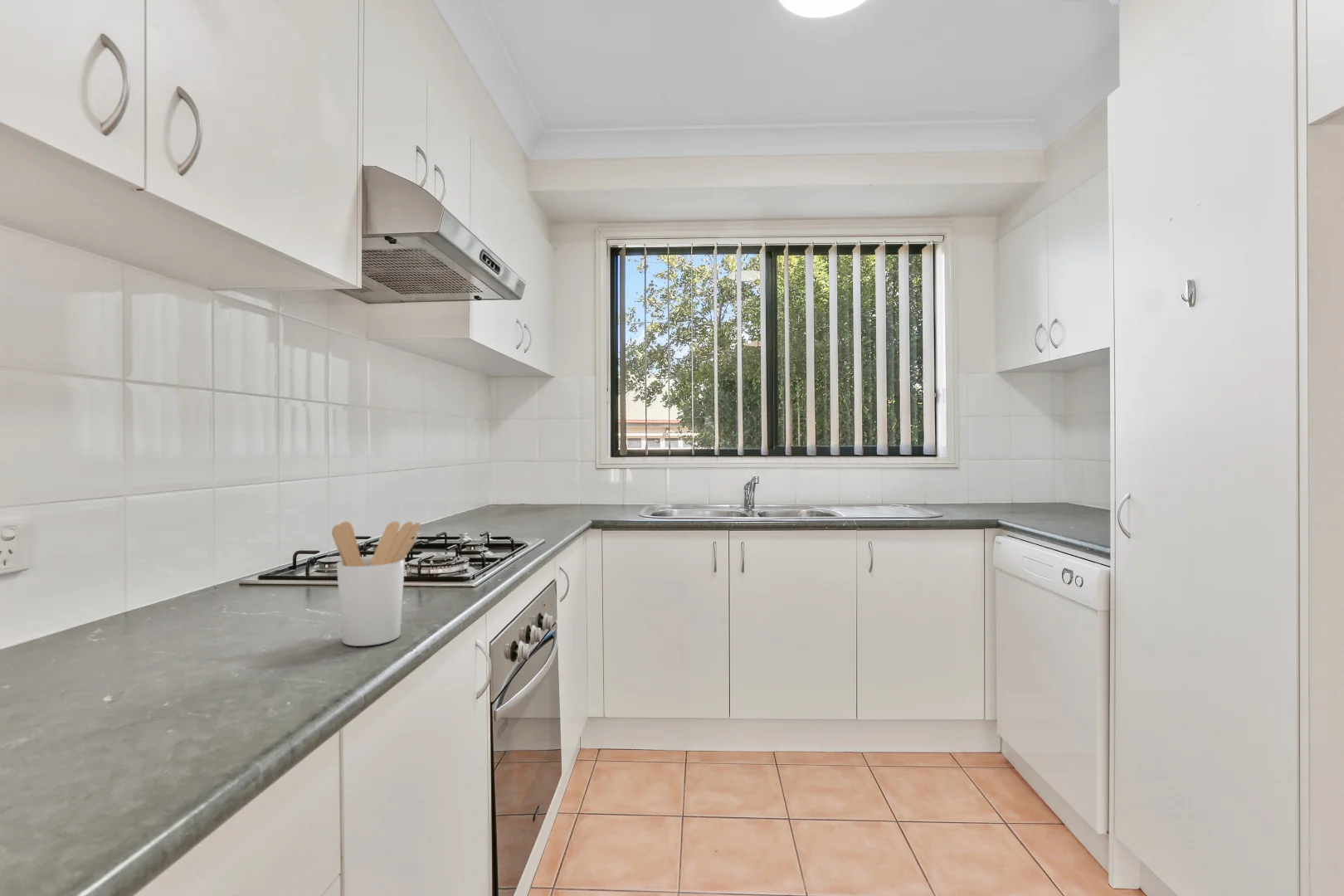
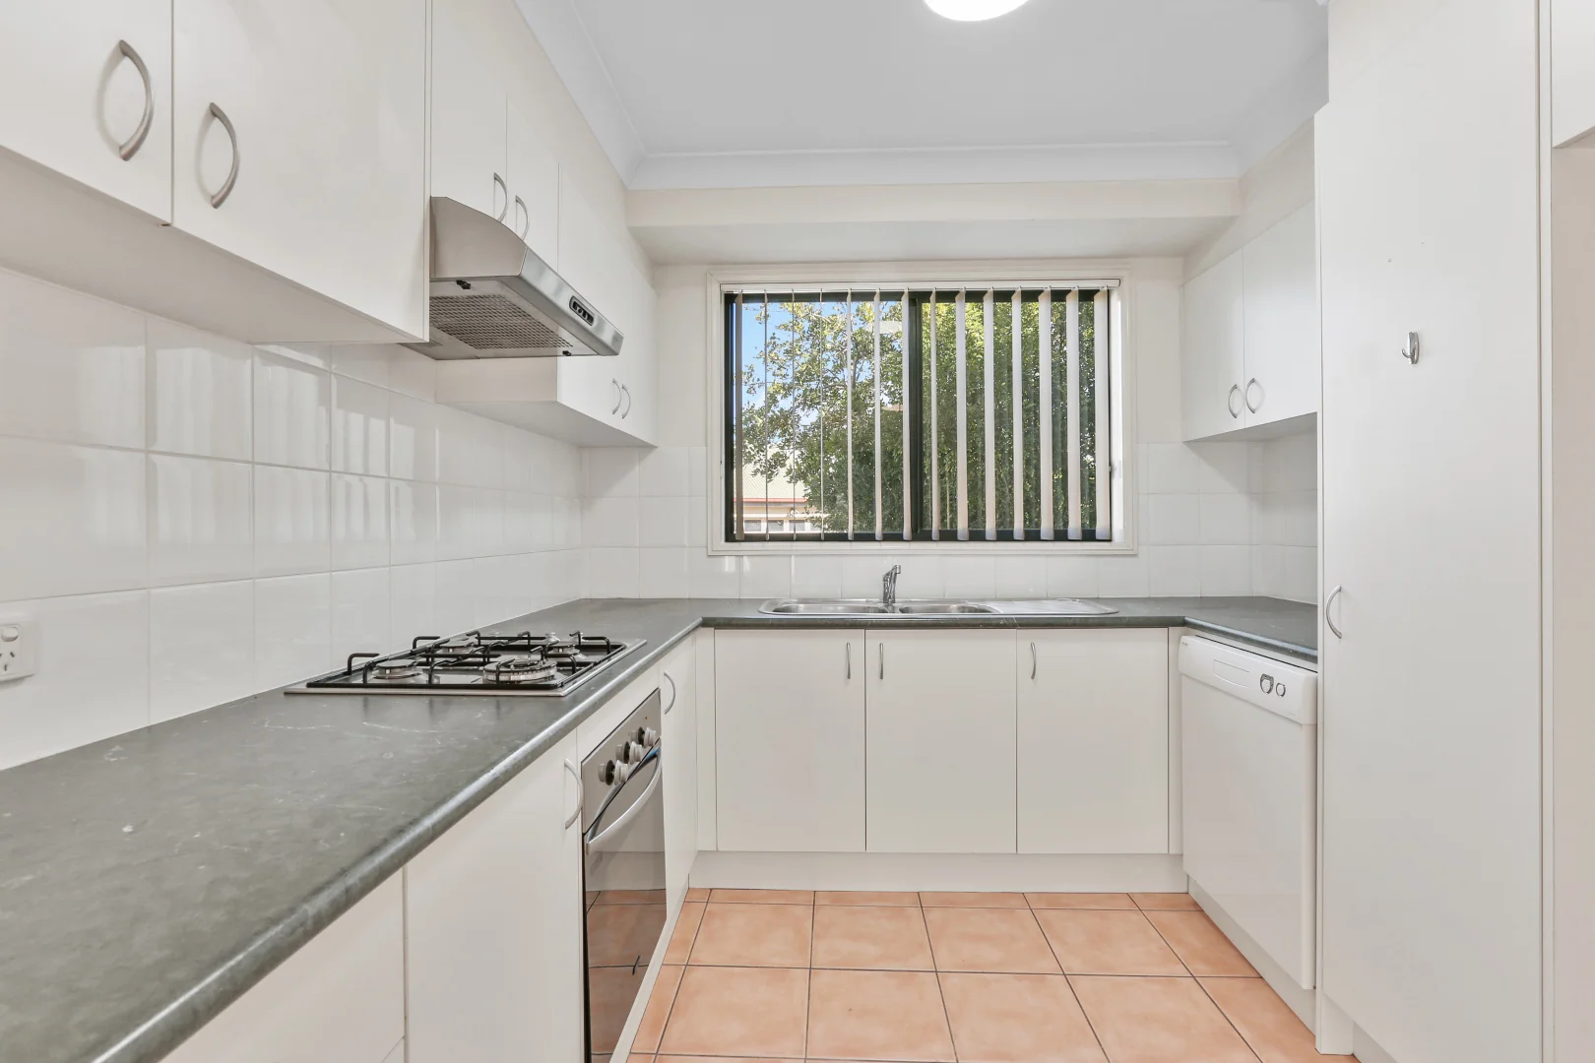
- utensil holder (382, 577)
